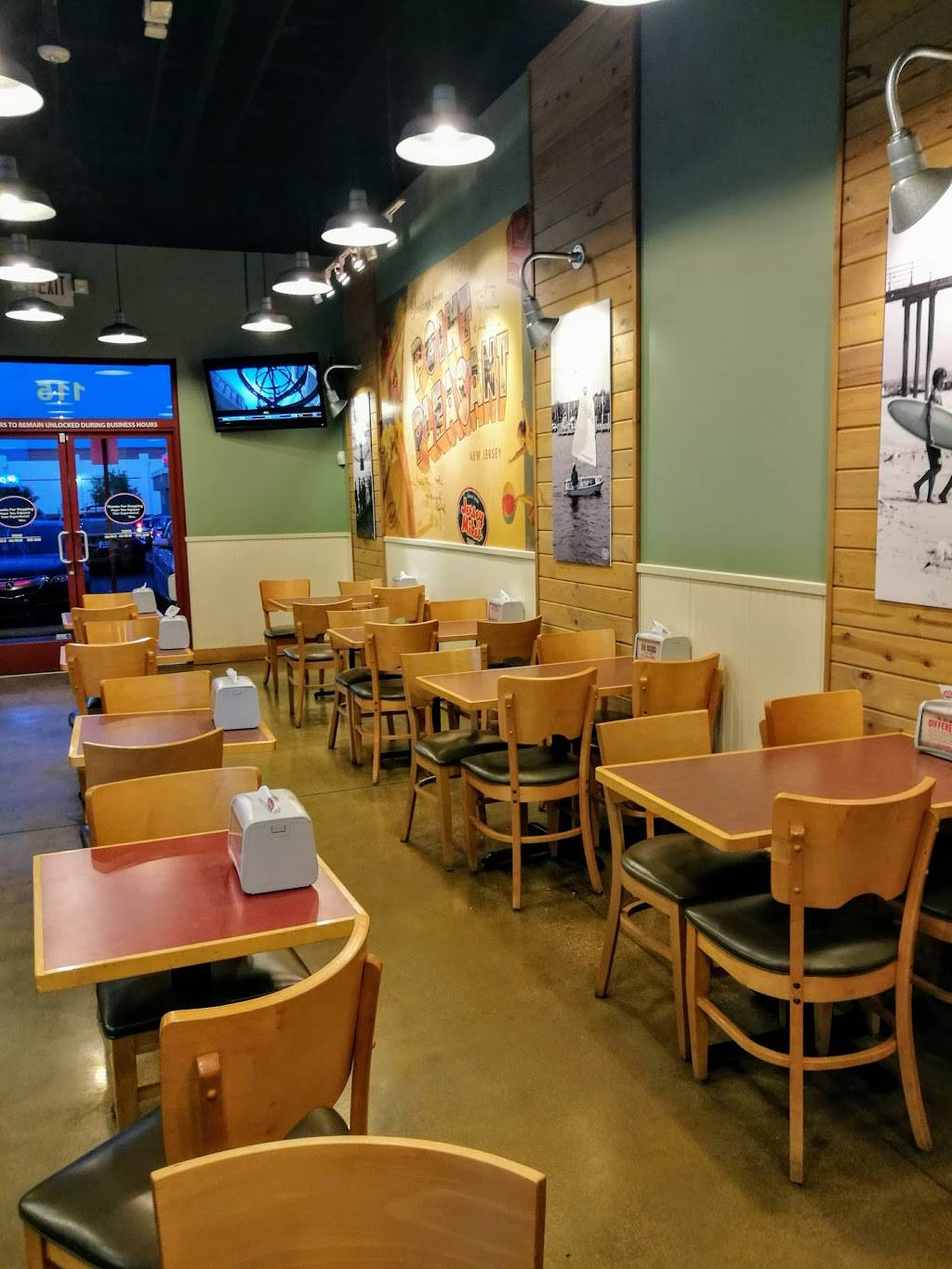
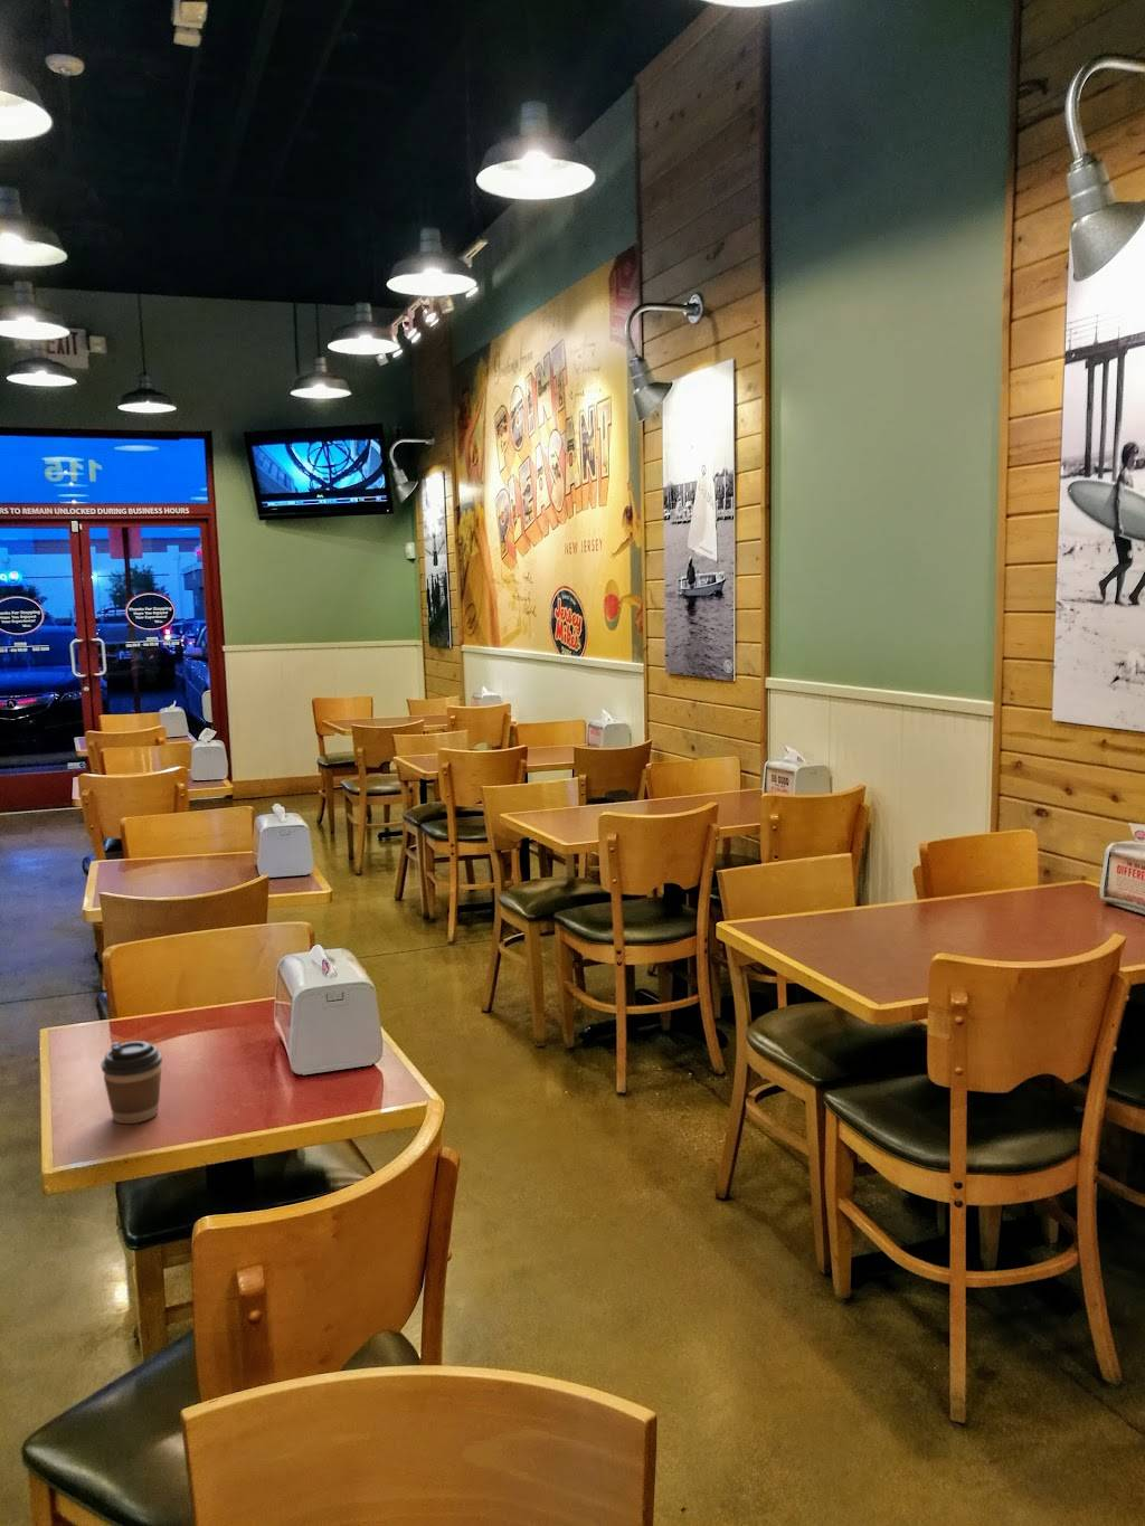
+ coffee cup (134, 1077)
